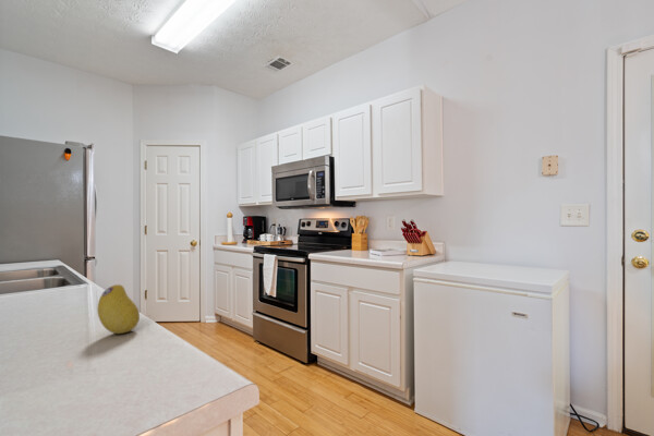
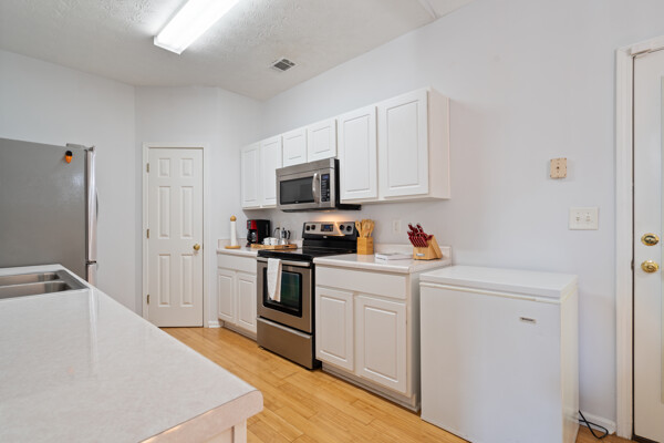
- fruit (119, 308)
